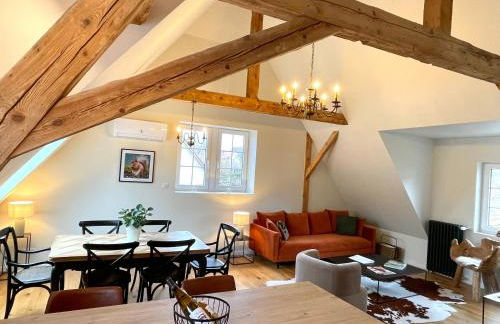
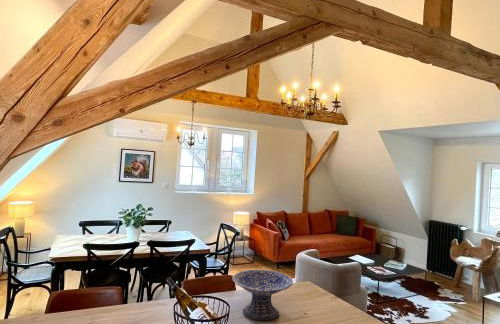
+ decorative bowl (261, 295)
